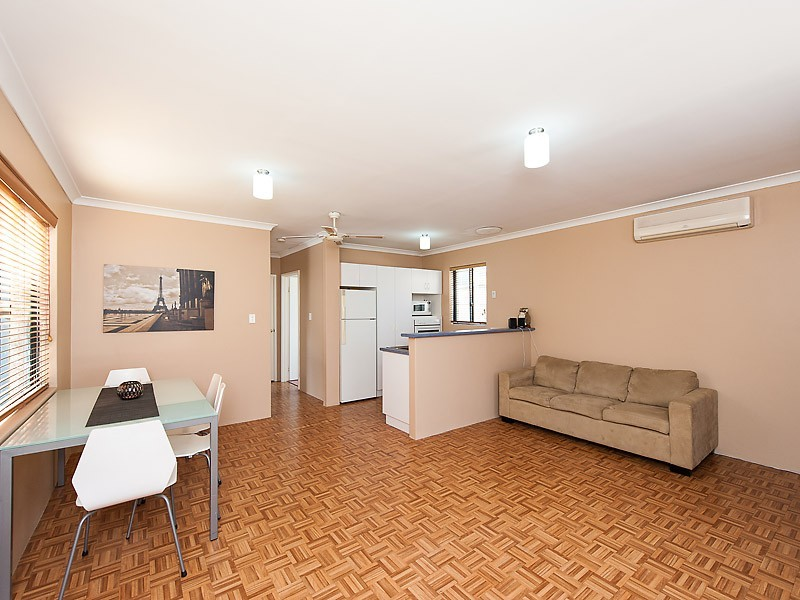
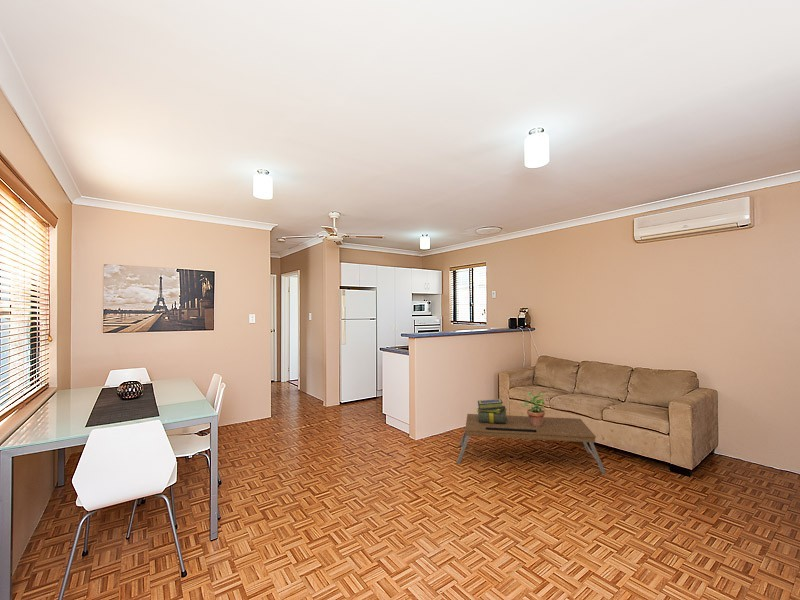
+ potted plant (532, 406)
+ stack of books (491, 408)
+ coffee table (525, 438)
